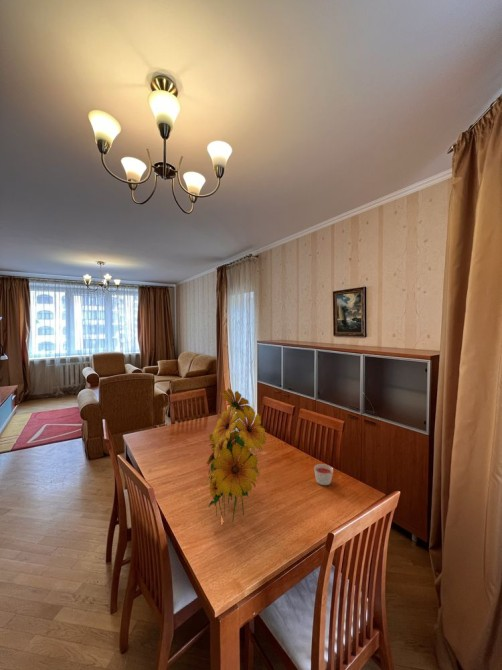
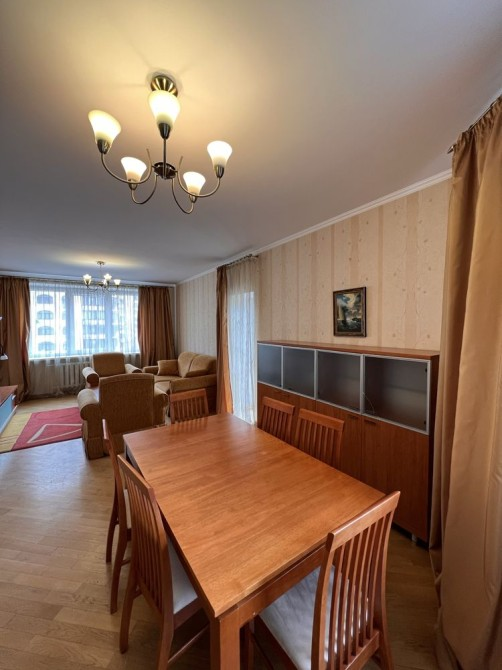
- candle (323, 475)
- flower bouquet (234, 450)
